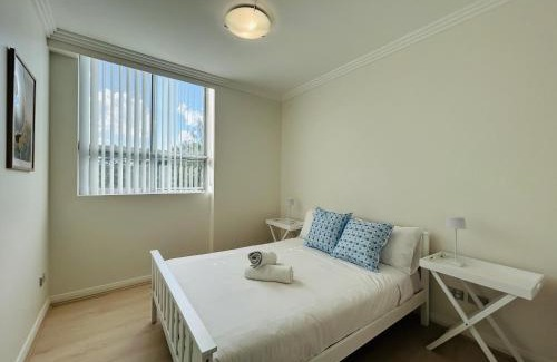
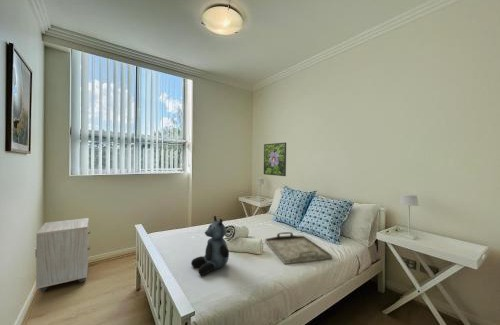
+ serving tray (295, 245)
+ teddy bear (210, 242)
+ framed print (274, 159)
+ cabinet (66, 251)
